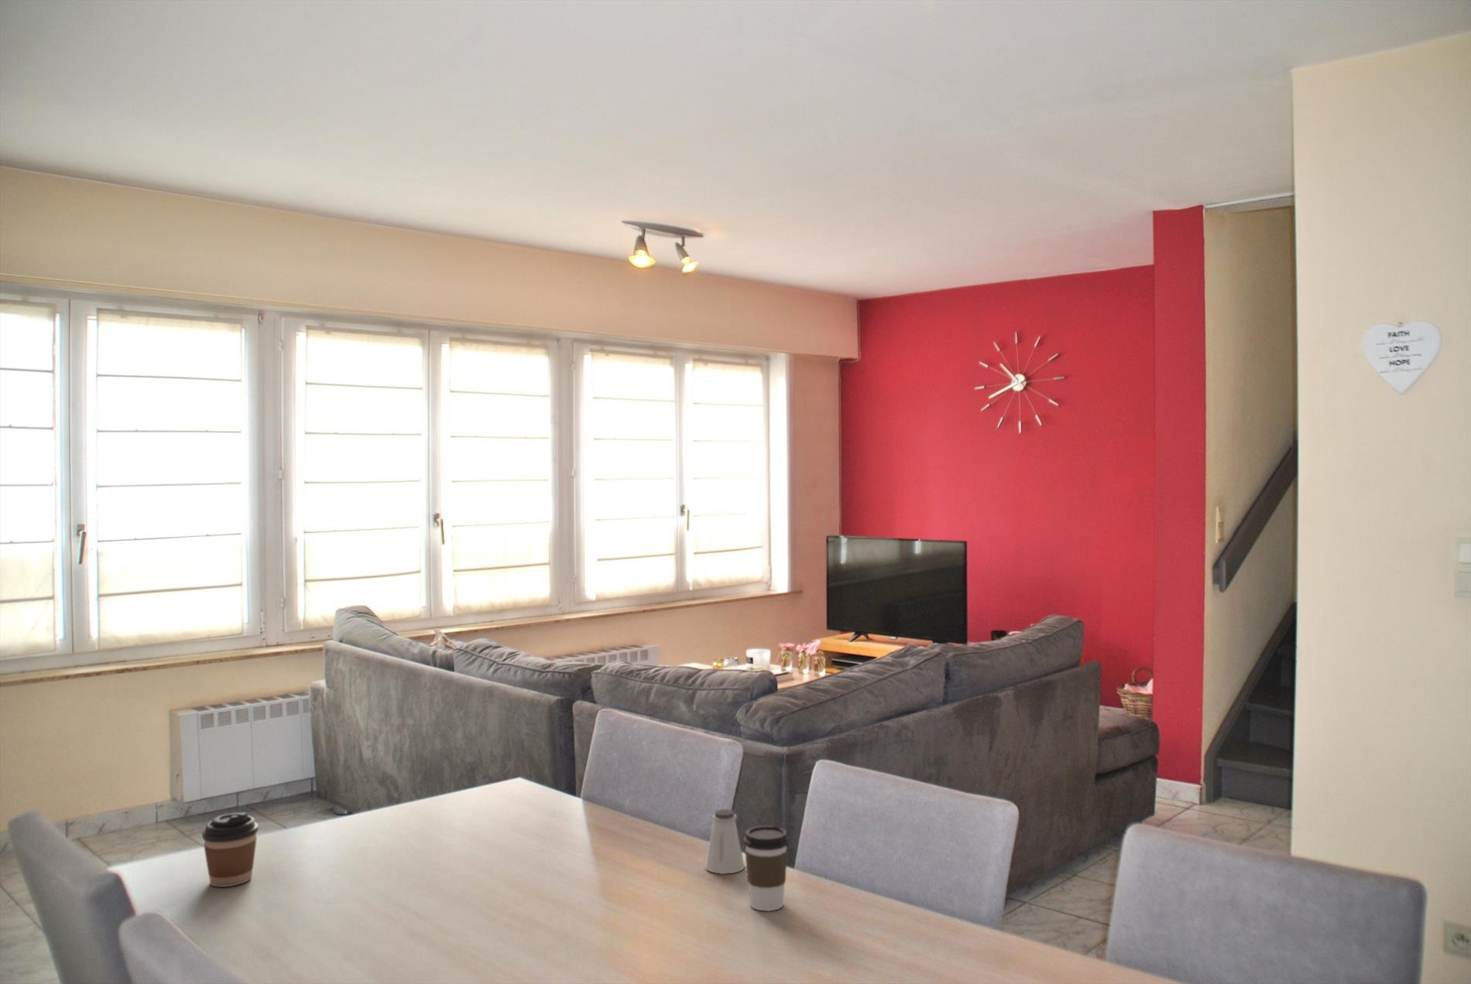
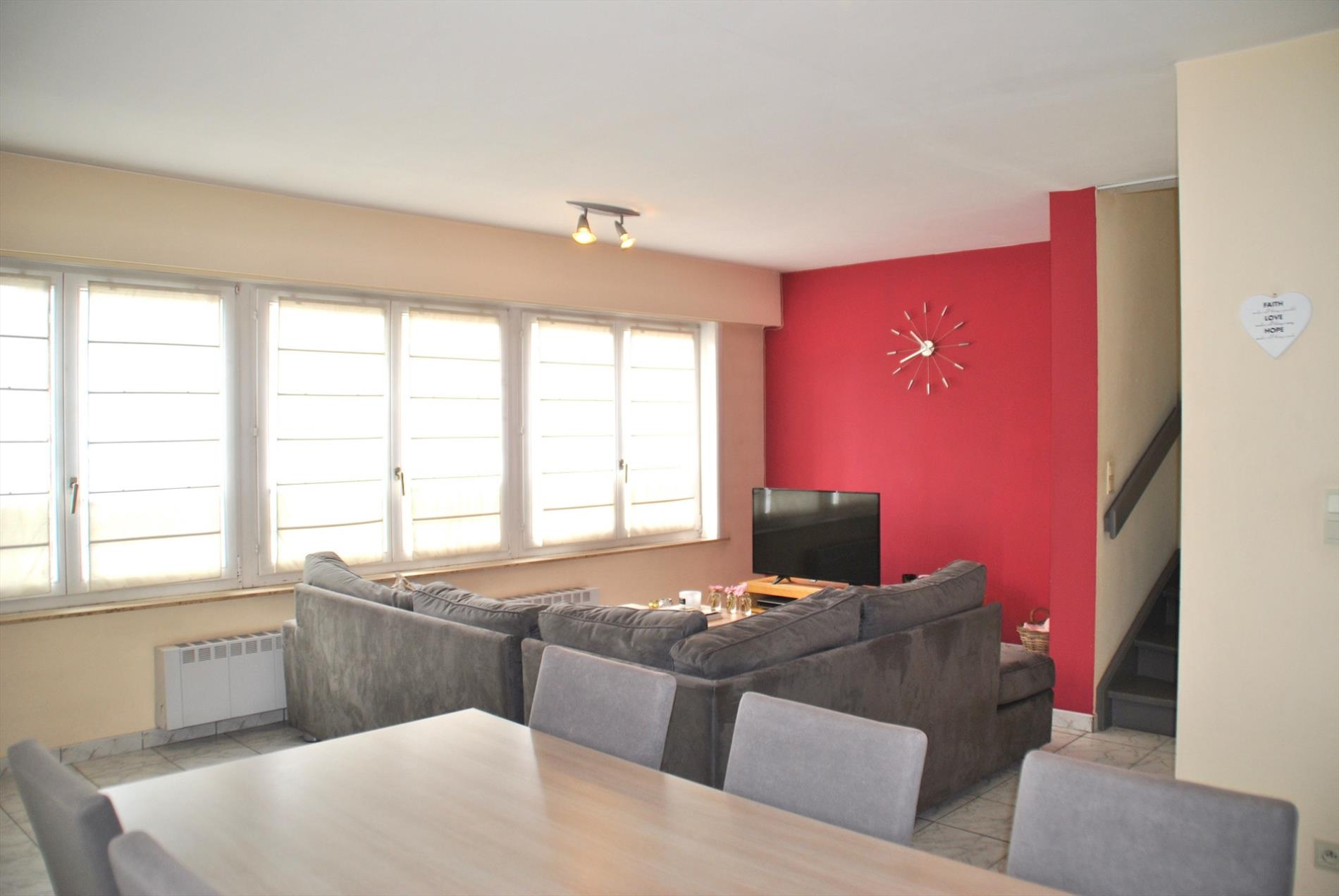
- coffee cup (767, 868)
- coffee cup (230, 847)
- saltshaker (725, 839)
